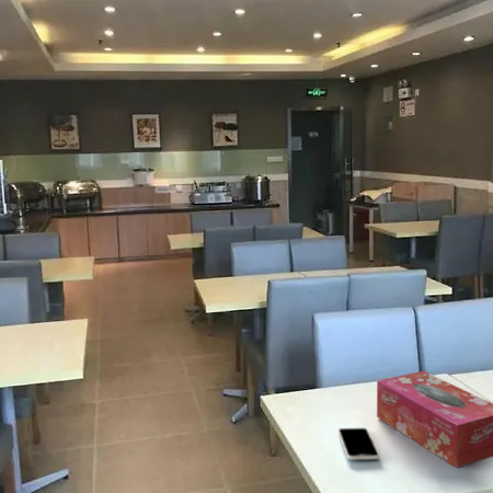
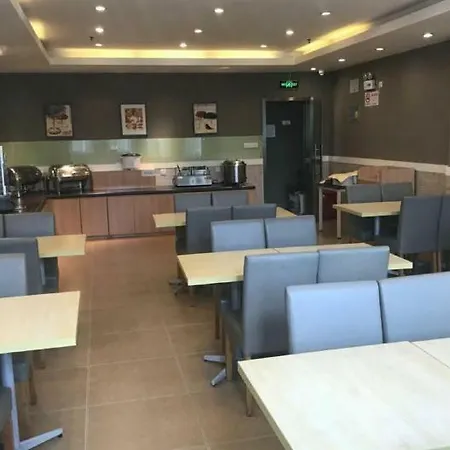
- tissue box (437, 414)
- smartphone (357, 443)
